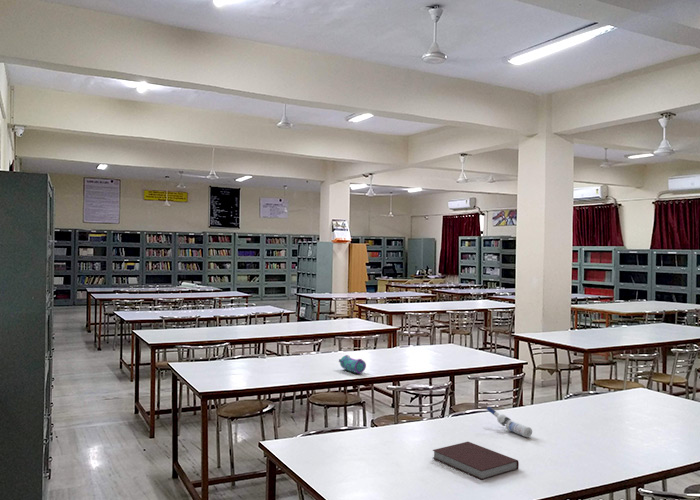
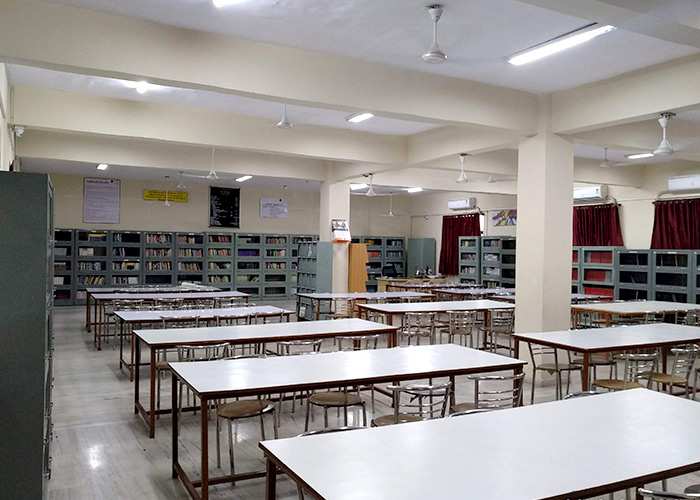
- pencil case (352, 363)
- water bottle (508, 421)
- notebook (474, 459)
